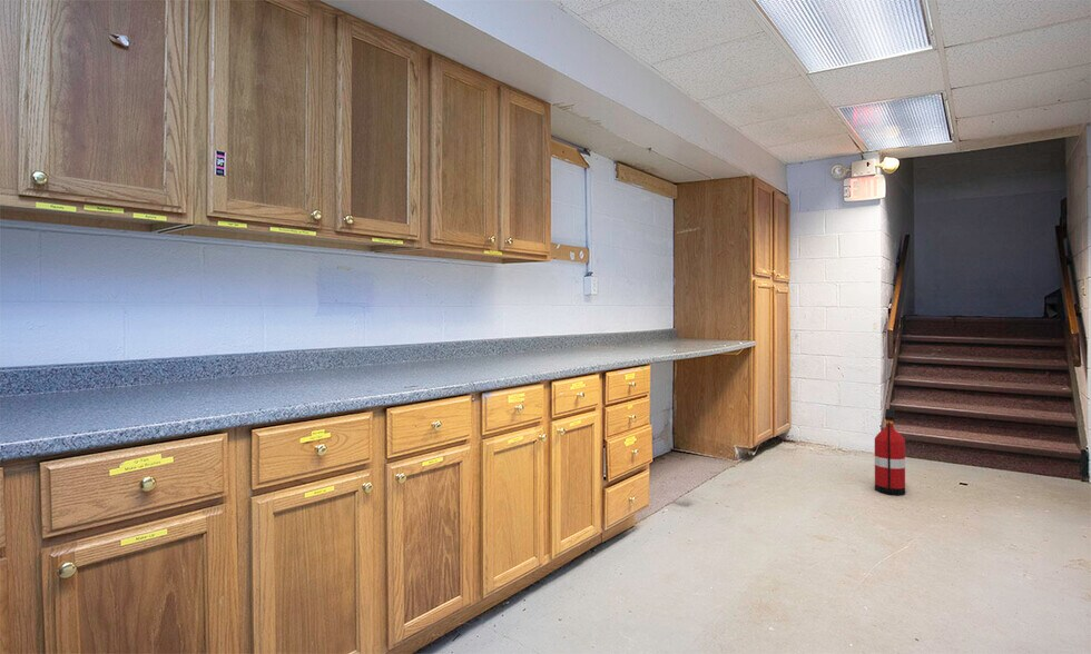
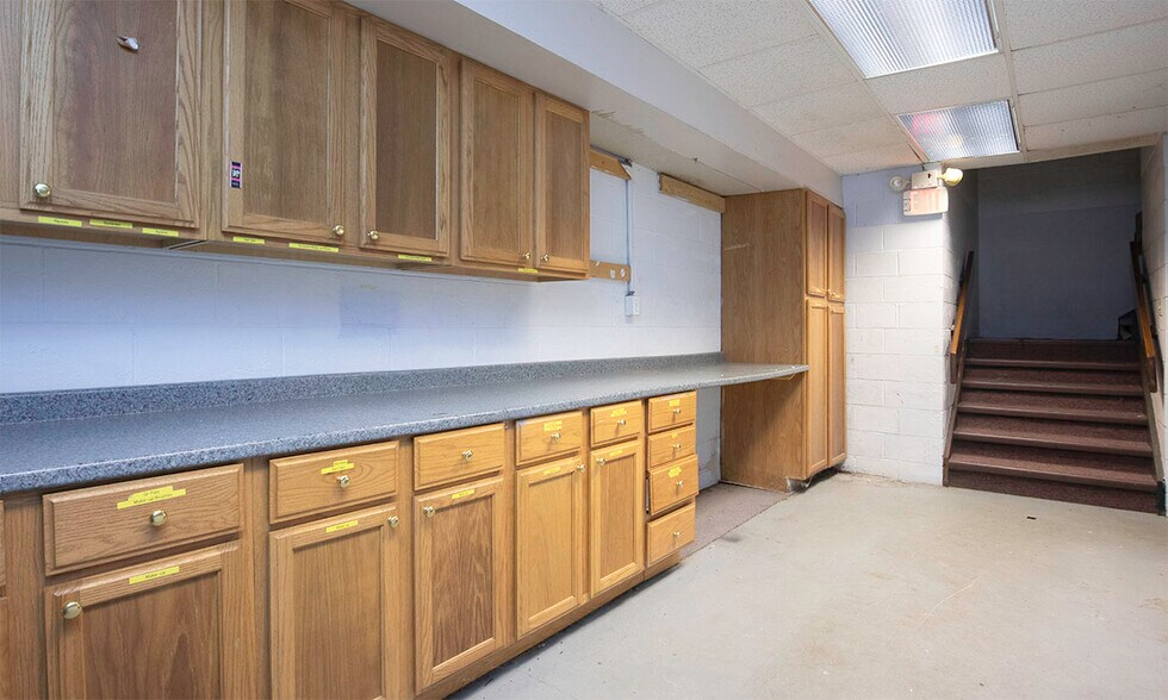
- fire extinguisher (889, 450)
